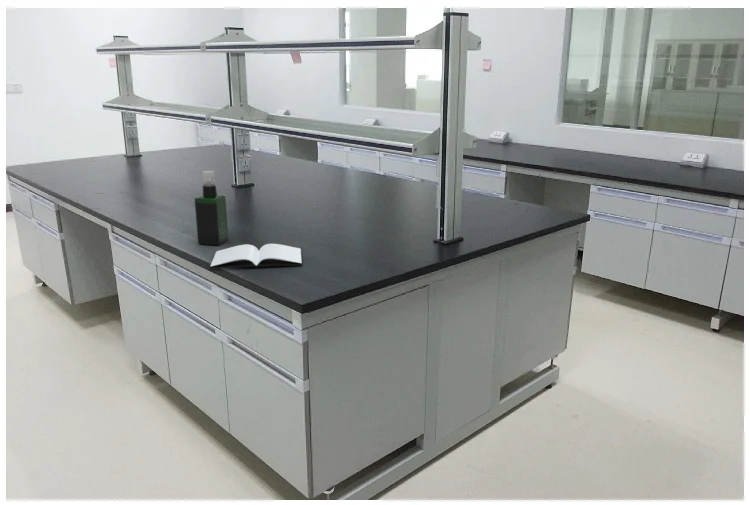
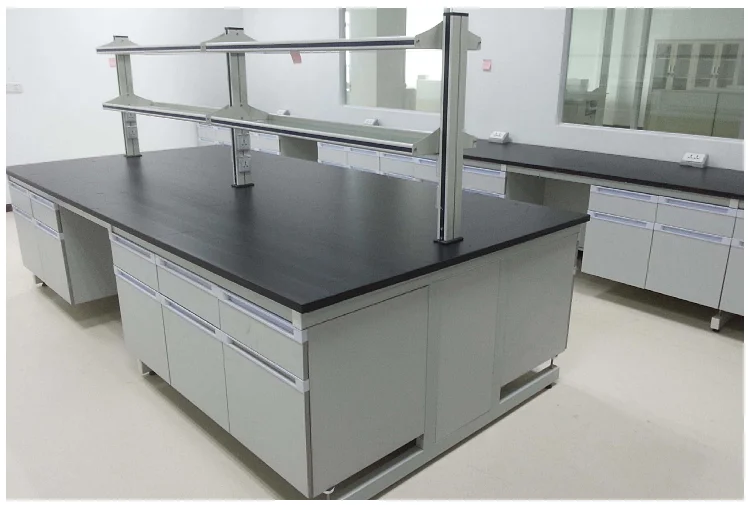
- book (257, 255)
- spray bottle (210, 207)
